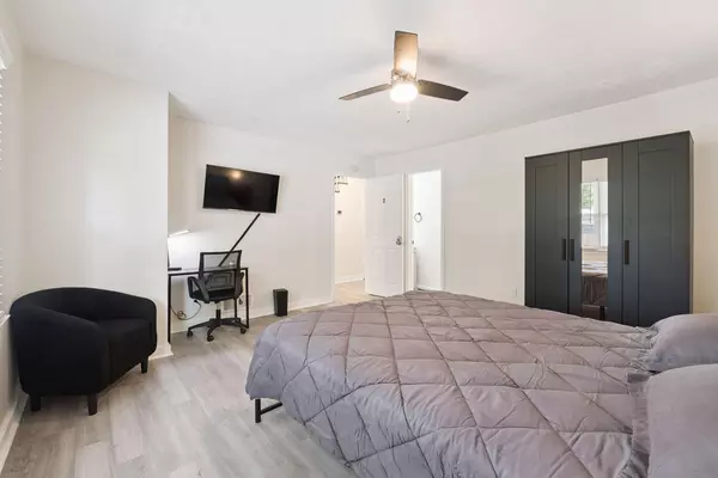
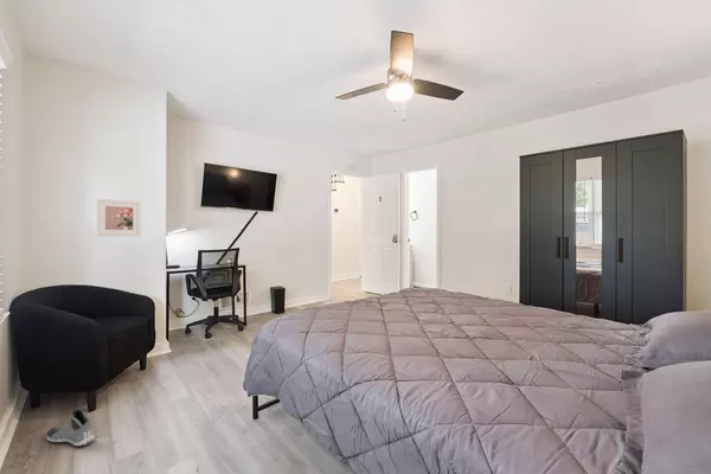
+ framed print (118, 218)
+ sneaker (71, 423)
